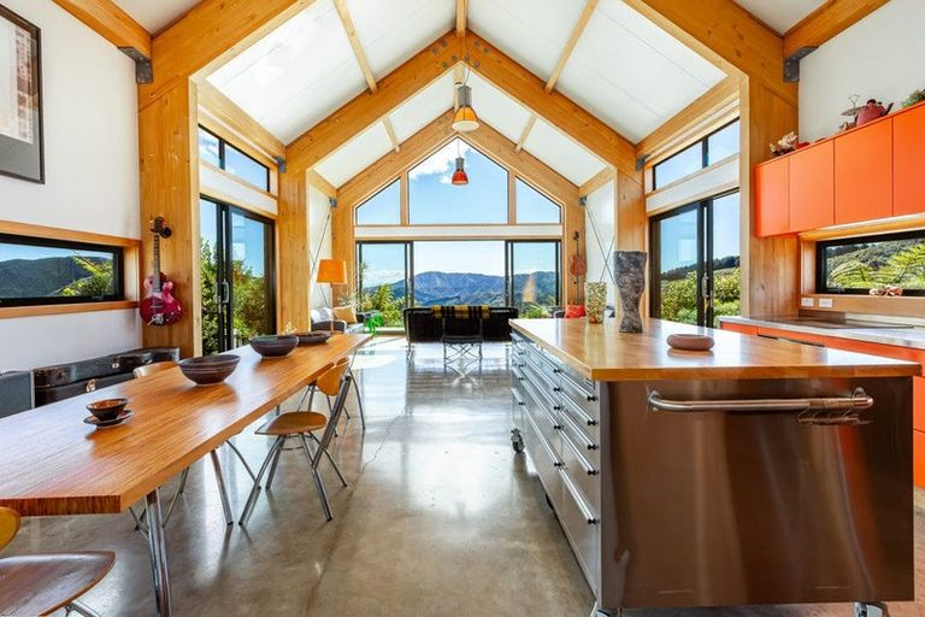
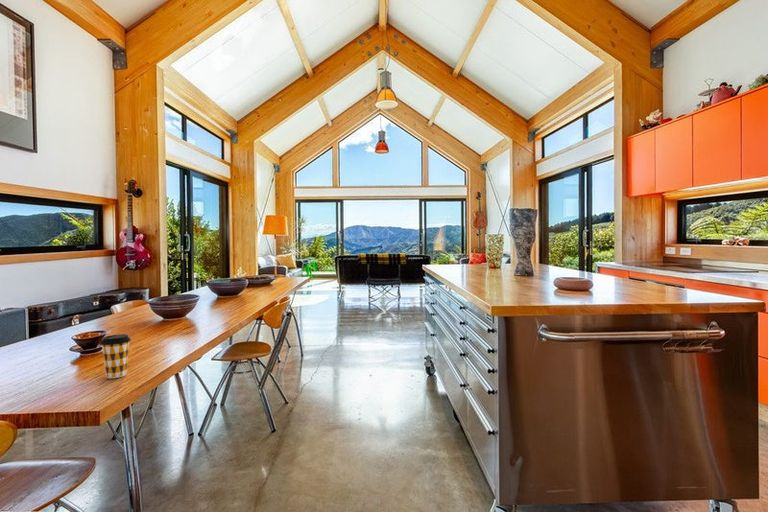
+ coffee cup (116, 356)
